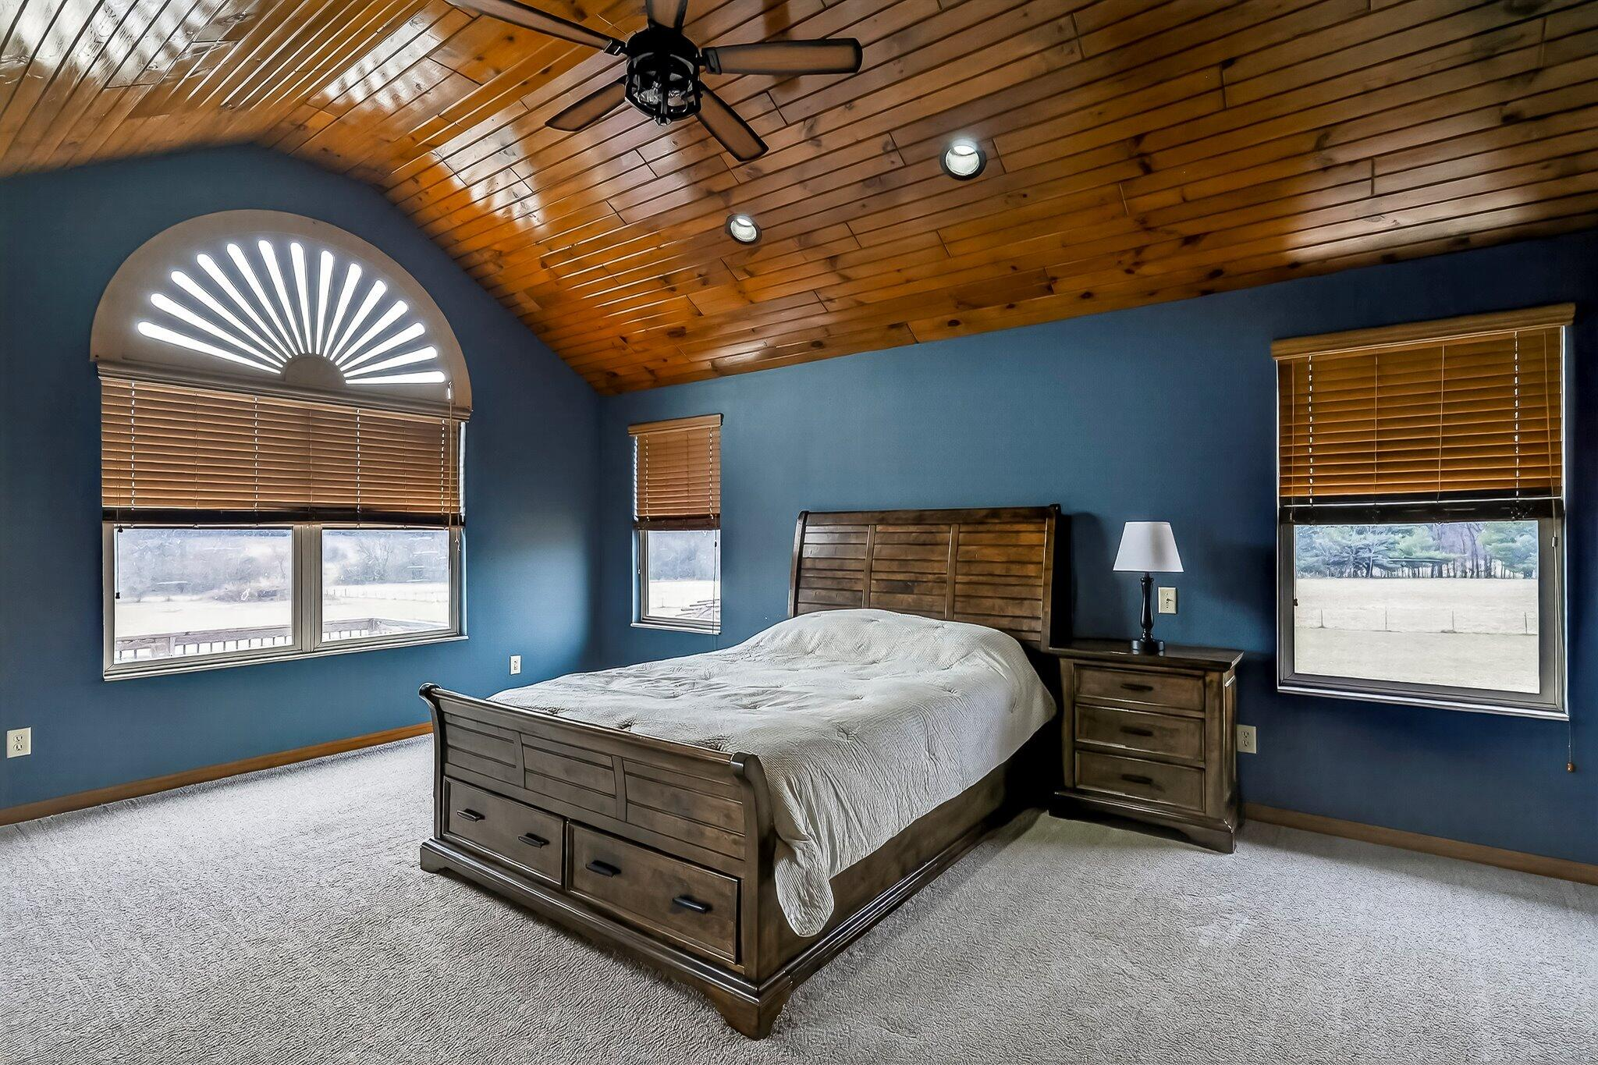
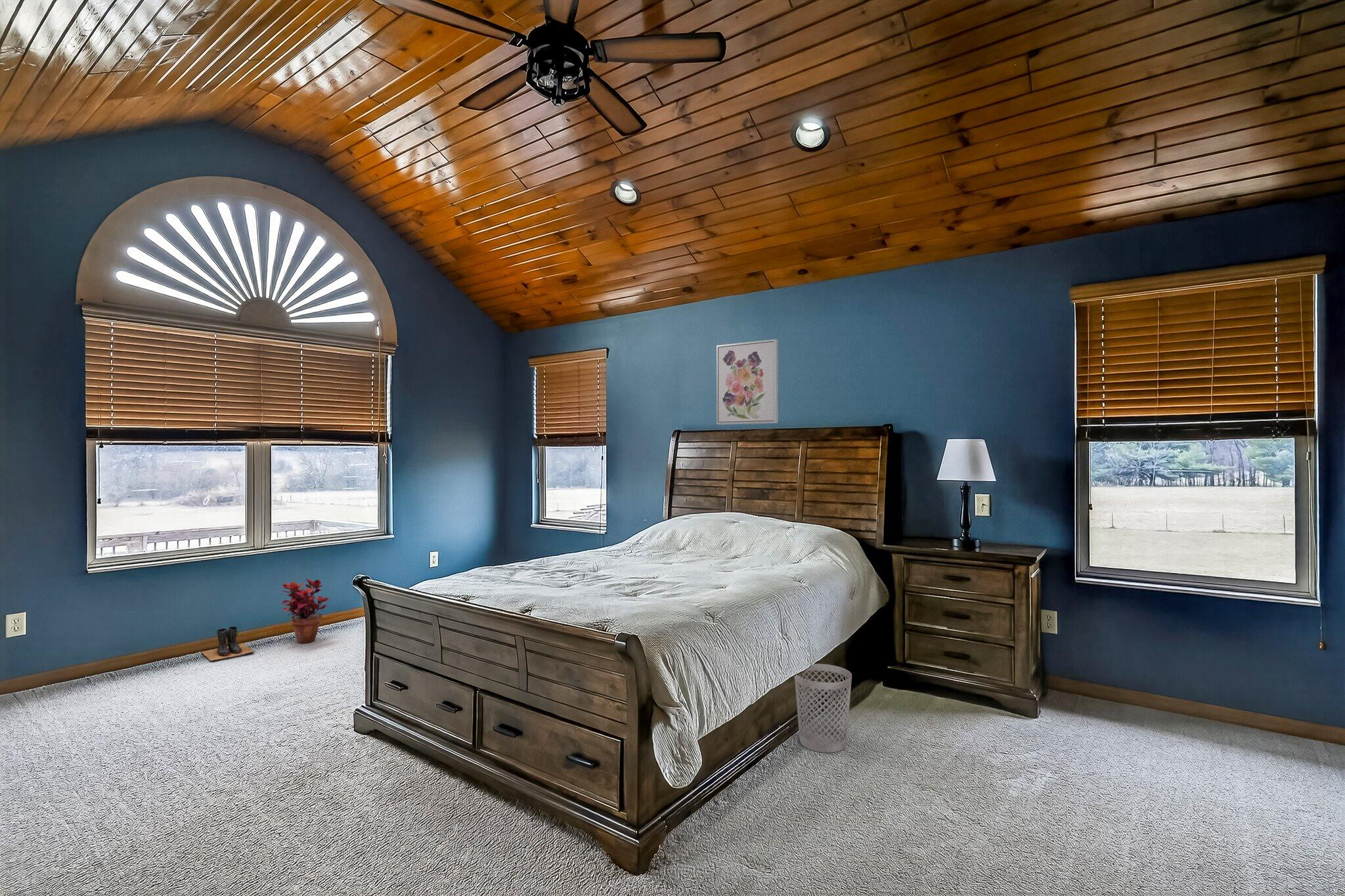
+ potted plant (305, 611)
+ wall art (746, 383)
+ wastebasket (822, 708)
+ boots (228, 641)
